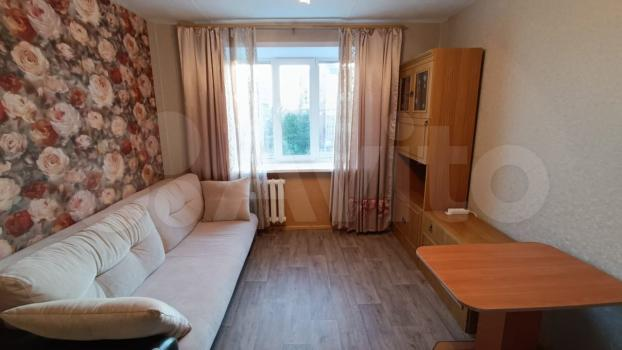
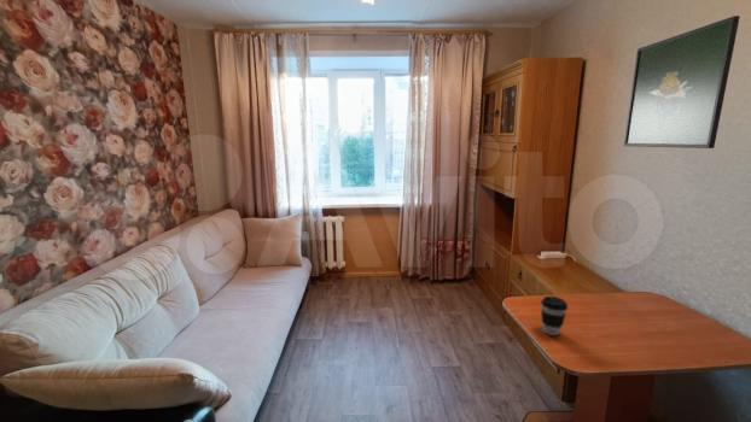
+ coffee cup (552, 316)
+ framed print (670, 92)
